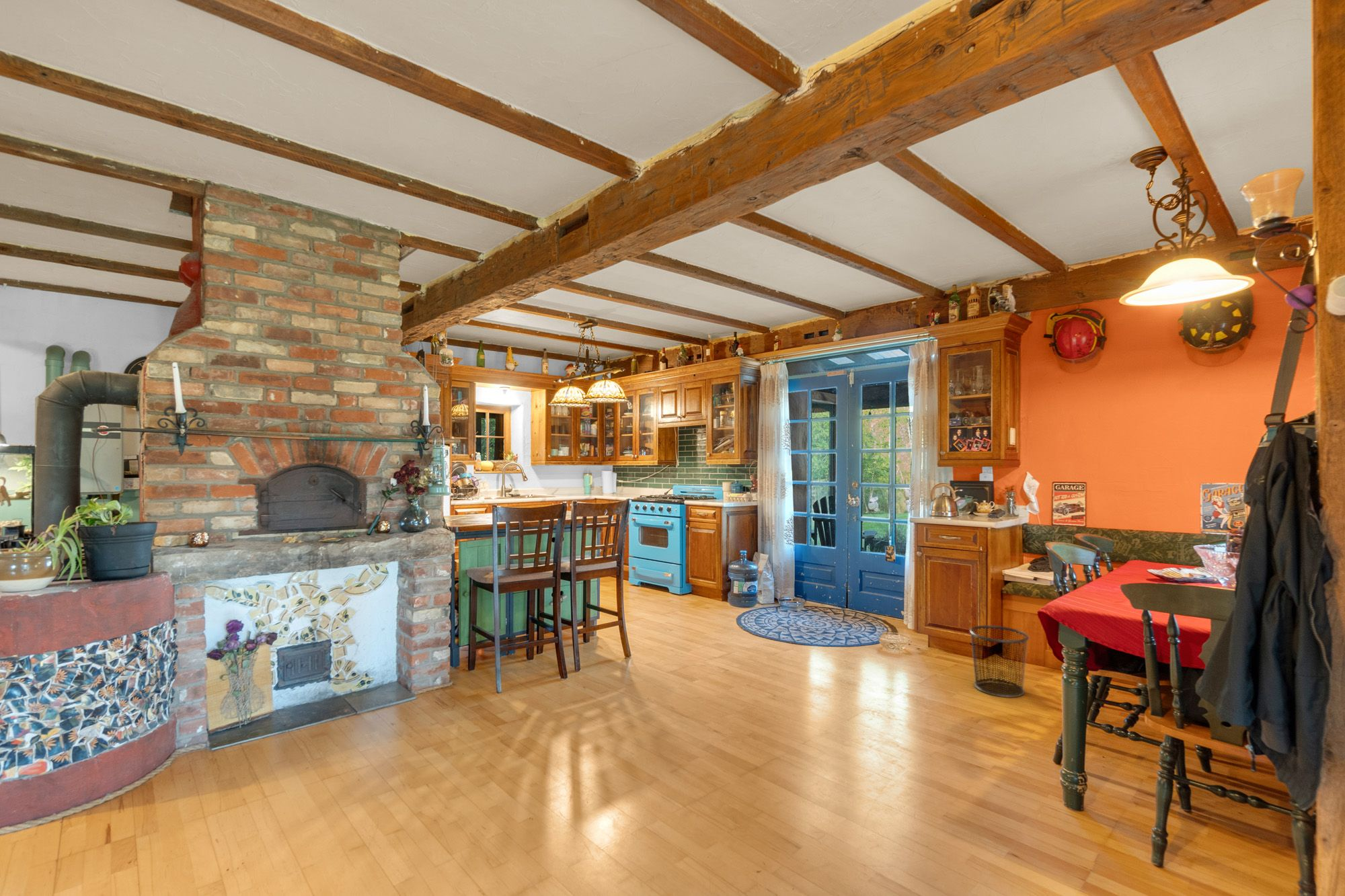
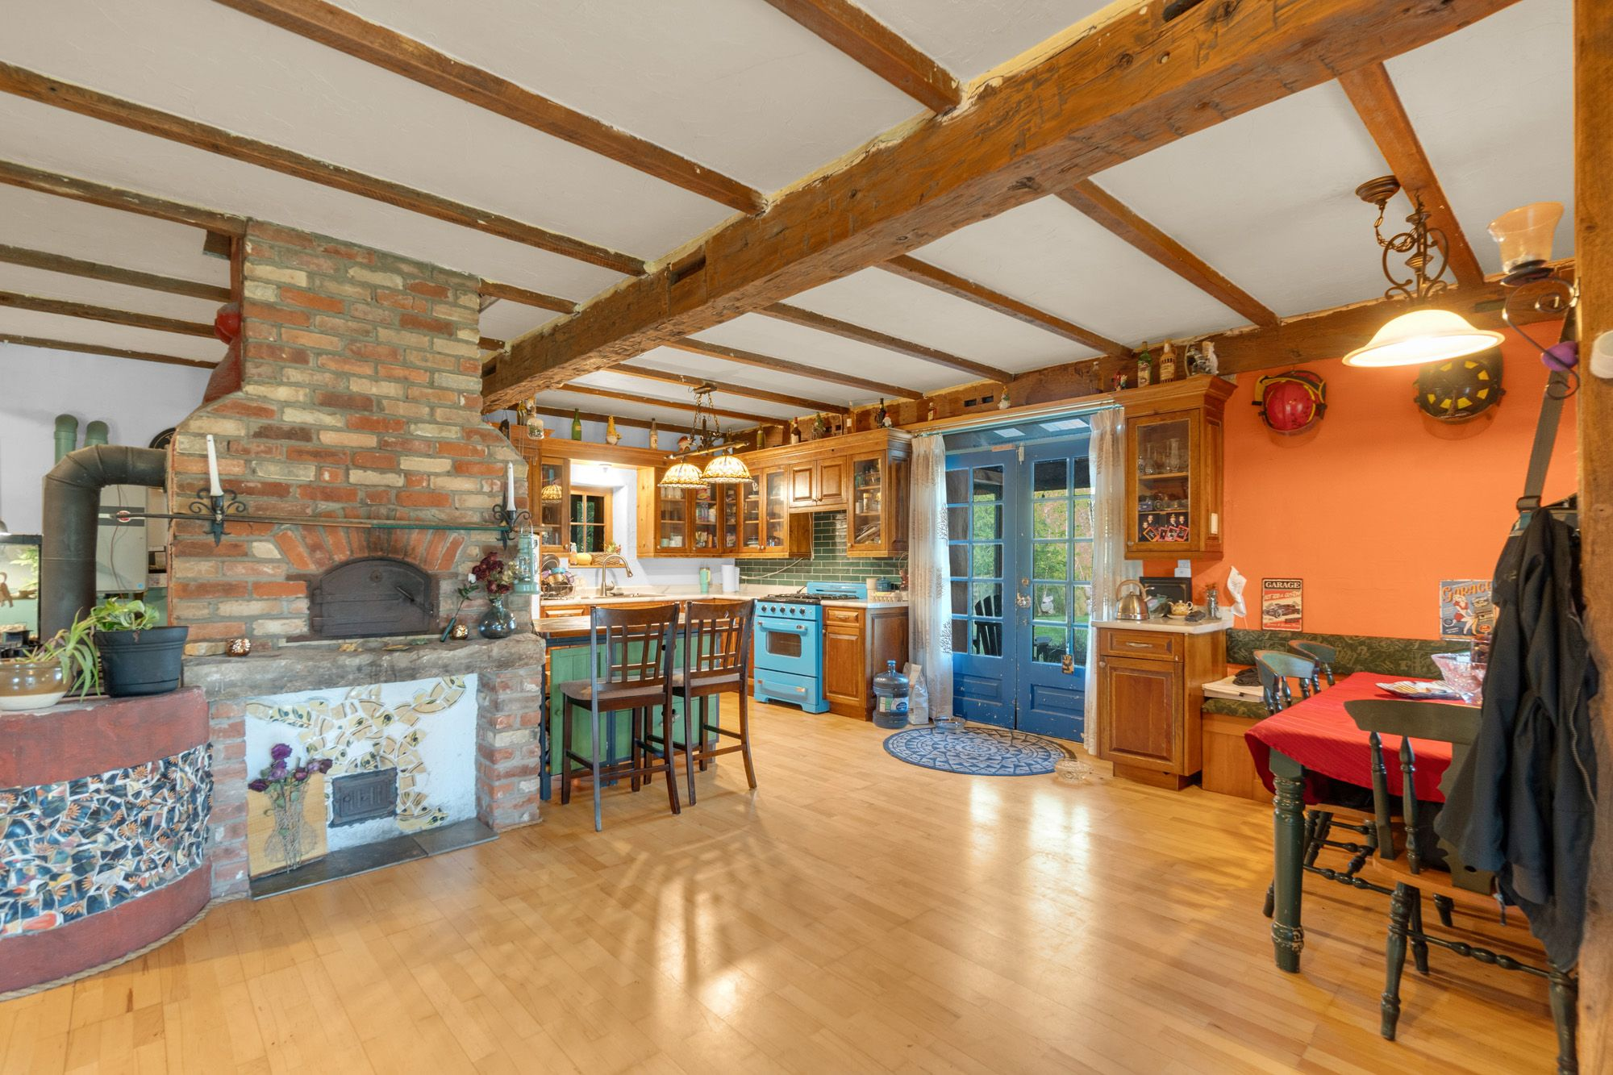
- trash can (998, 661)
